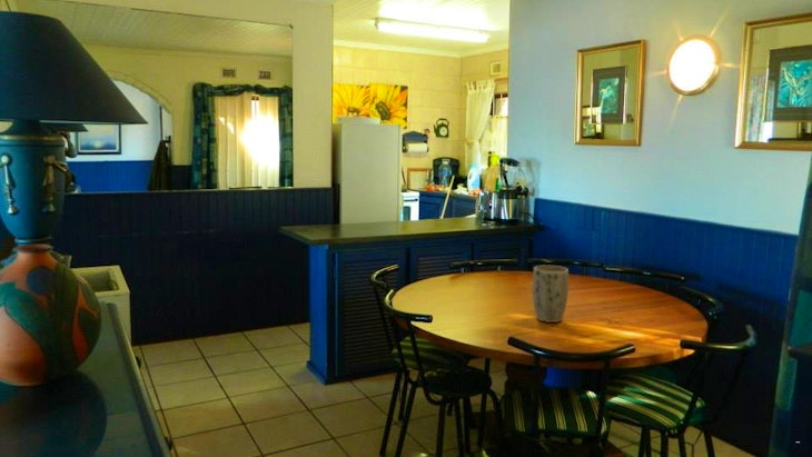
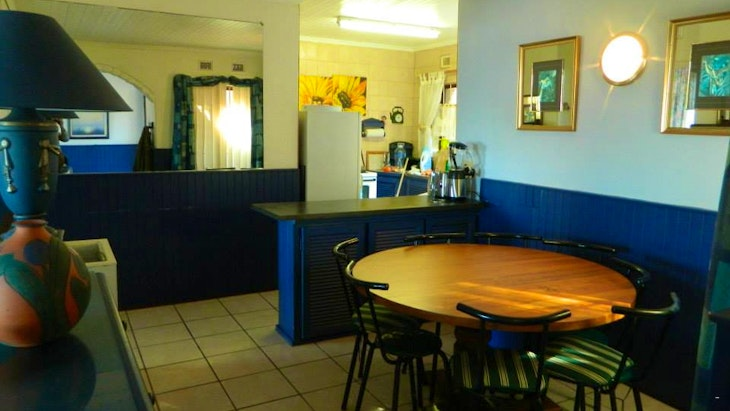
- plant pot (549, 294)
